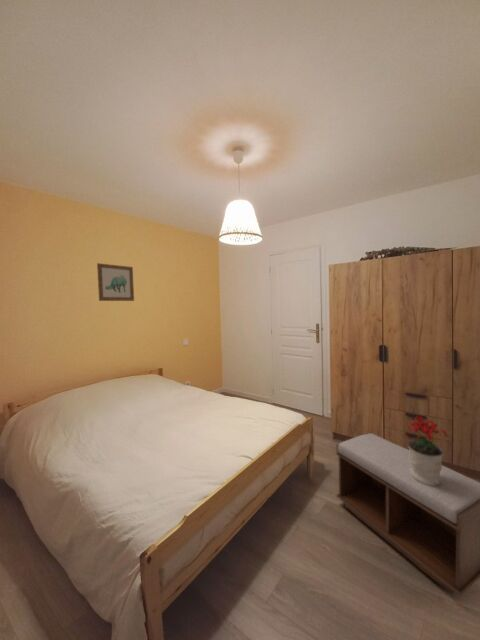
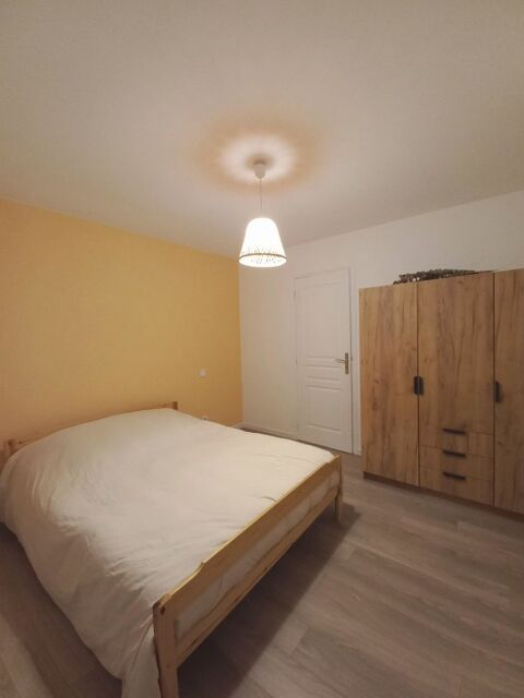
- potted plant (427, 449)
- wall art (116, 283)
- bench (403, 496)
